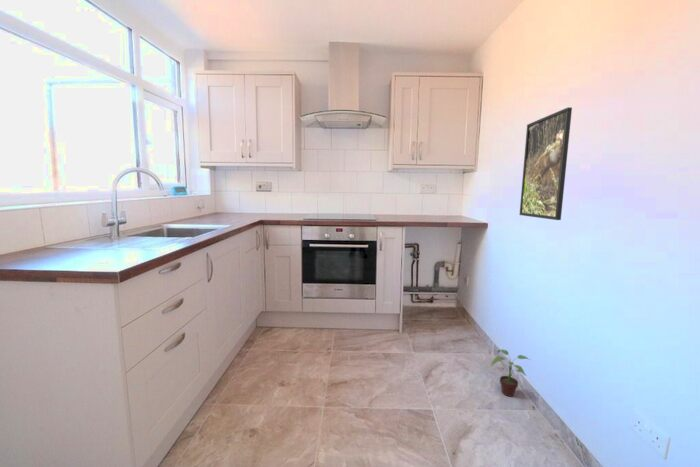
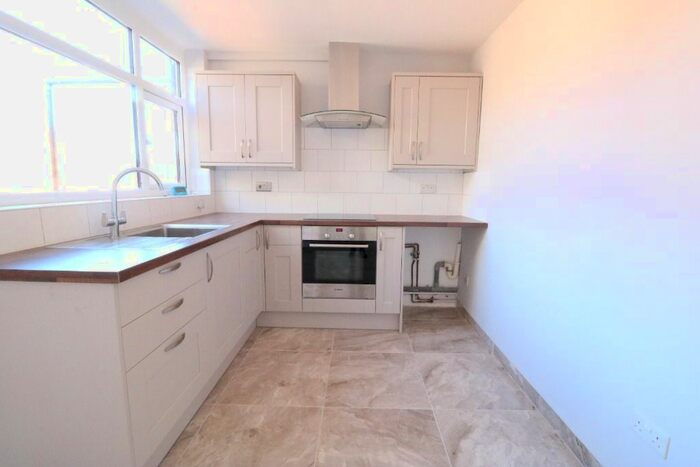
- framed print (542, 168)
- potted plant (510, 374)
